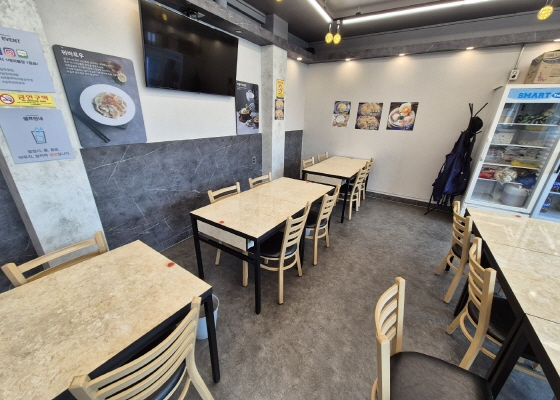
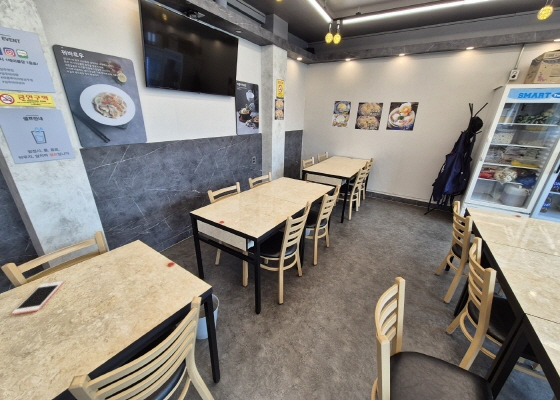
+ cell phone (39, 296)
